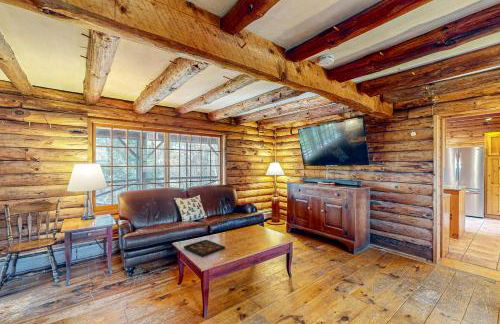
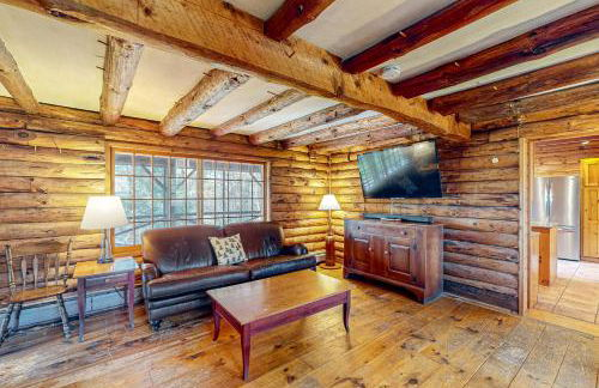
- decorative tray (204, 247)
